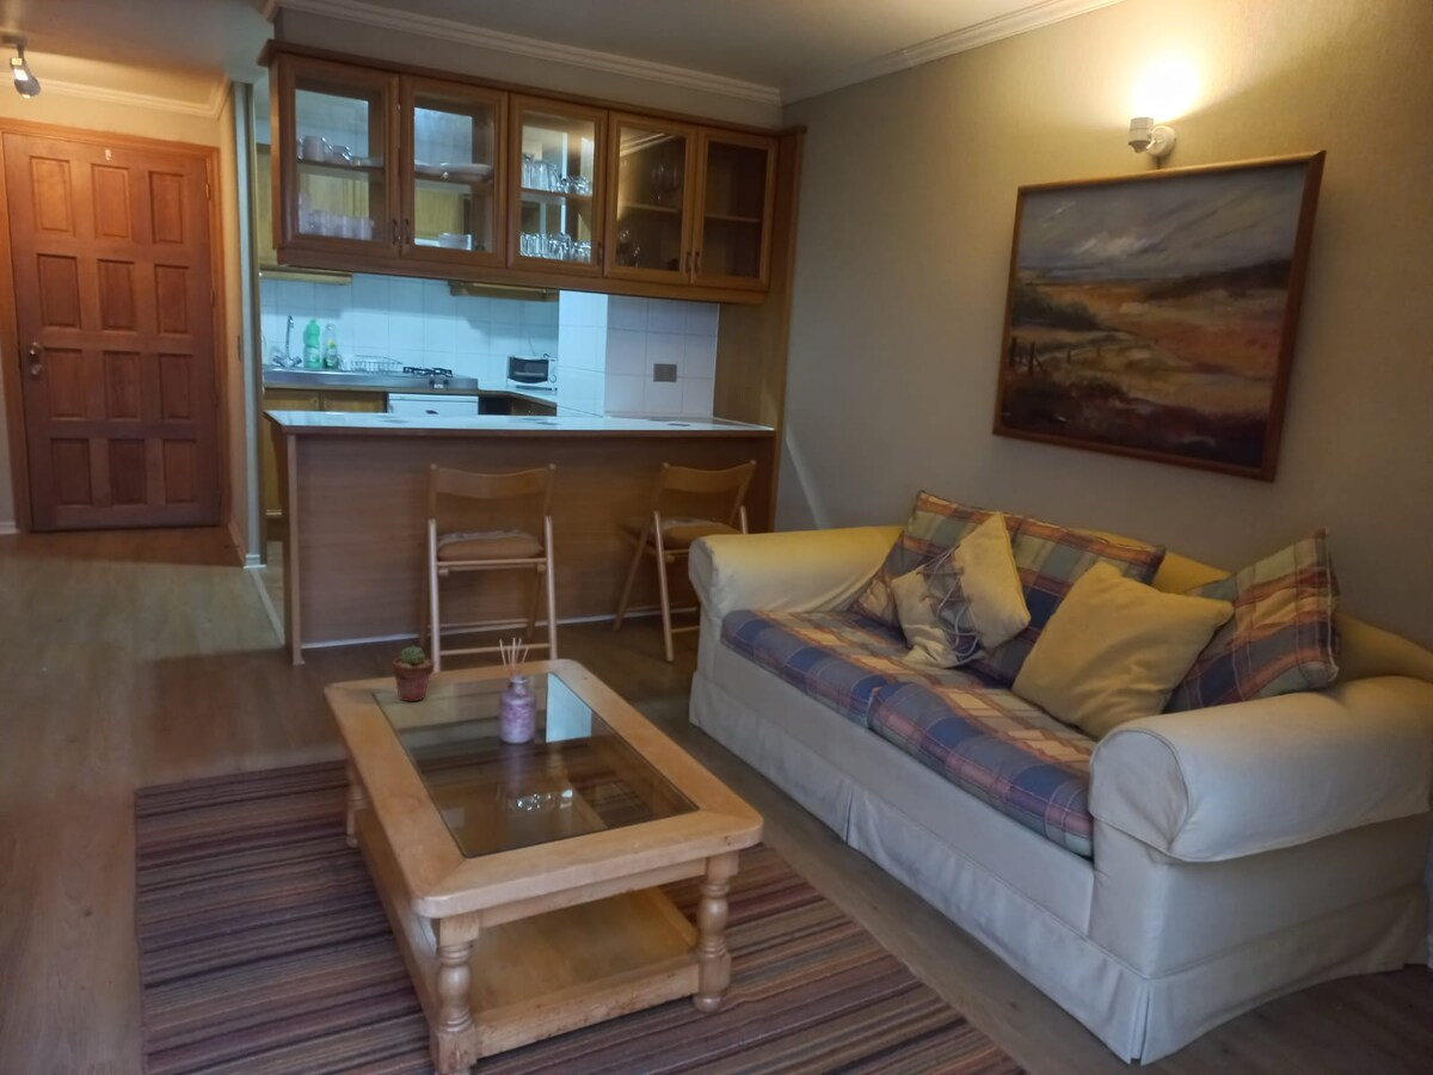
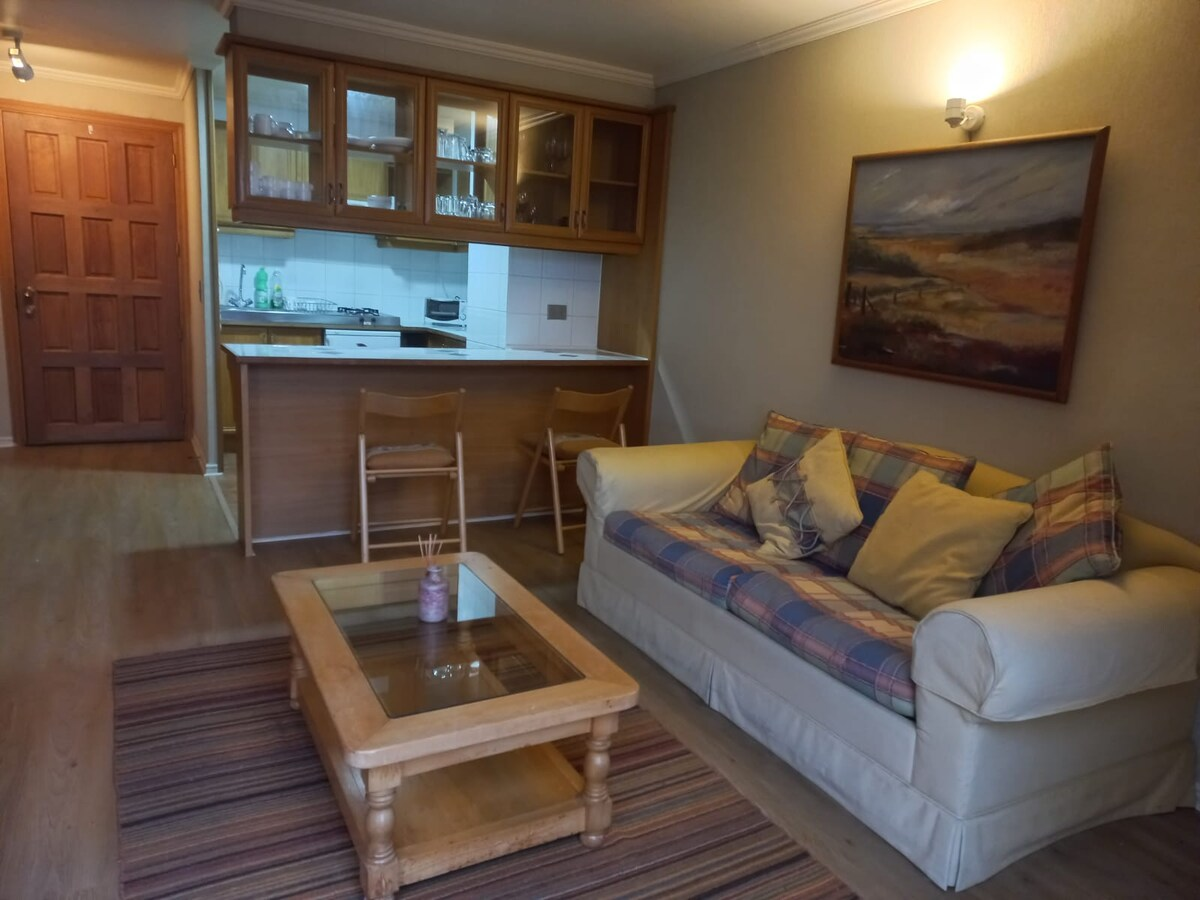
- potted succulent (412, 671)
